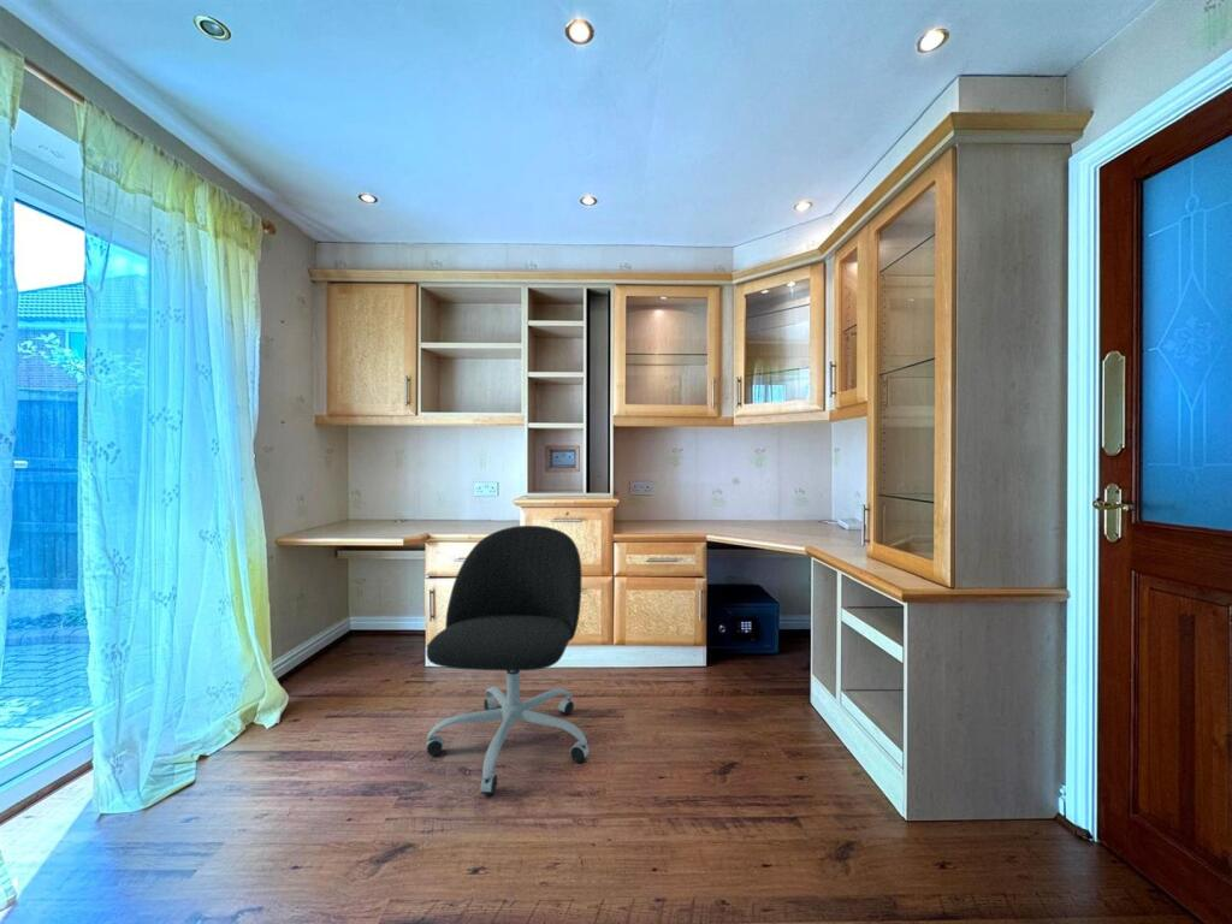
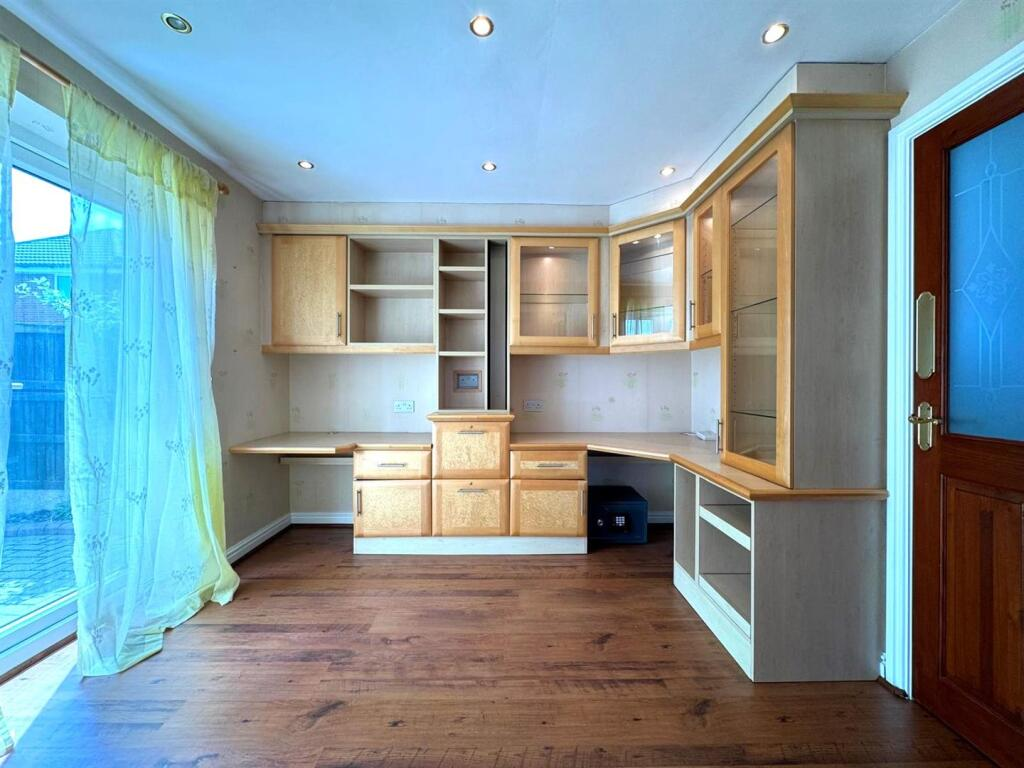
- office chair (511, 640)
